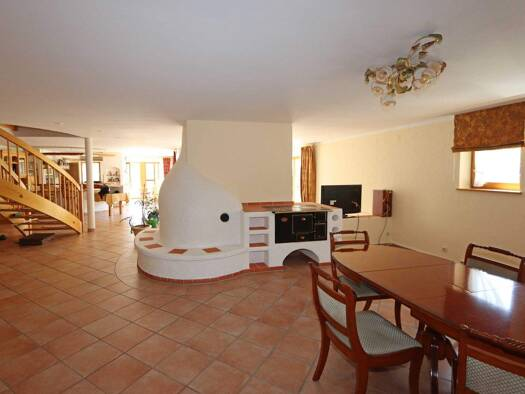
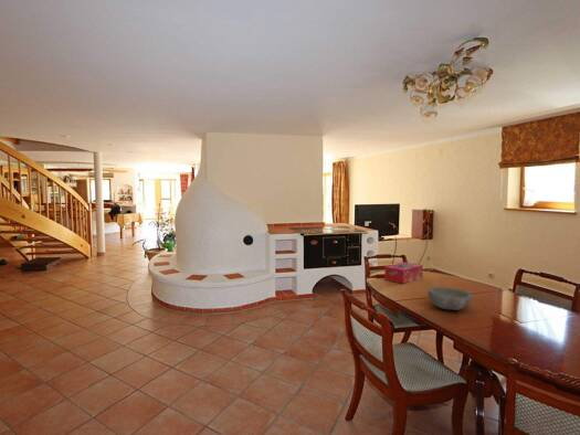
+ bowl (449, 299)
+ tissue box (403, 272)
